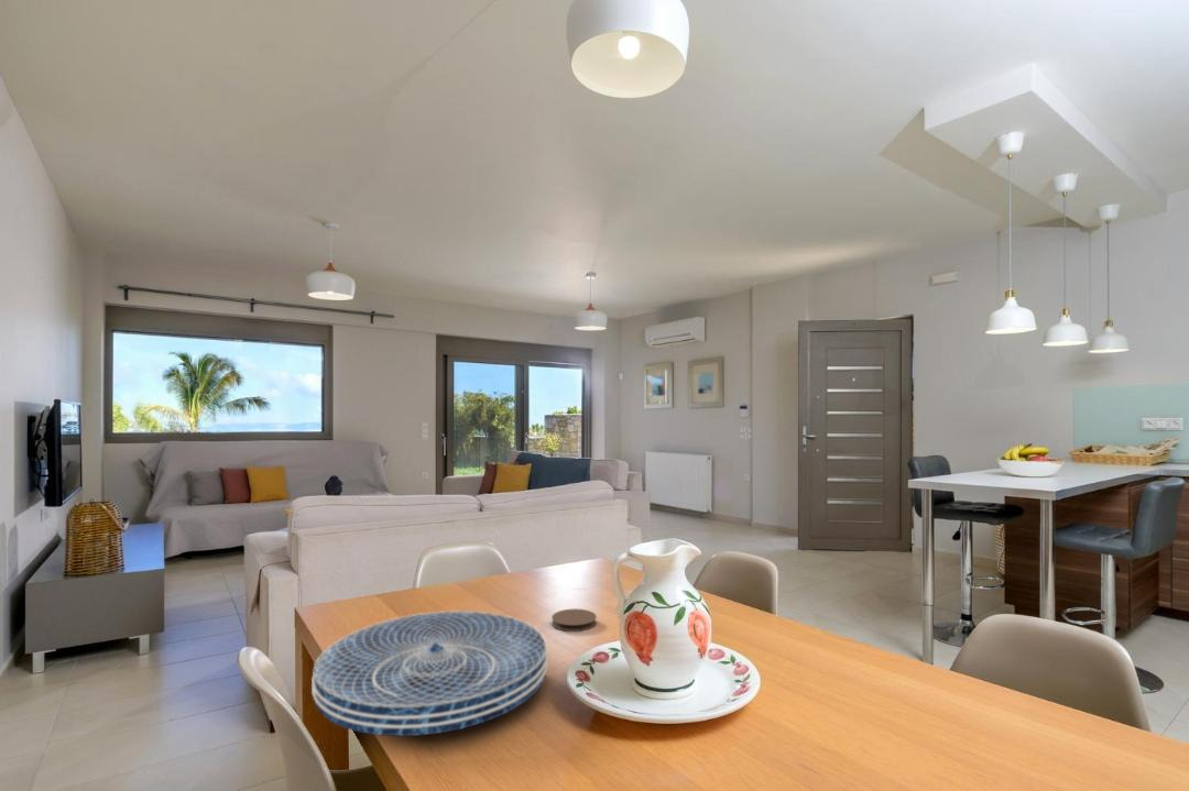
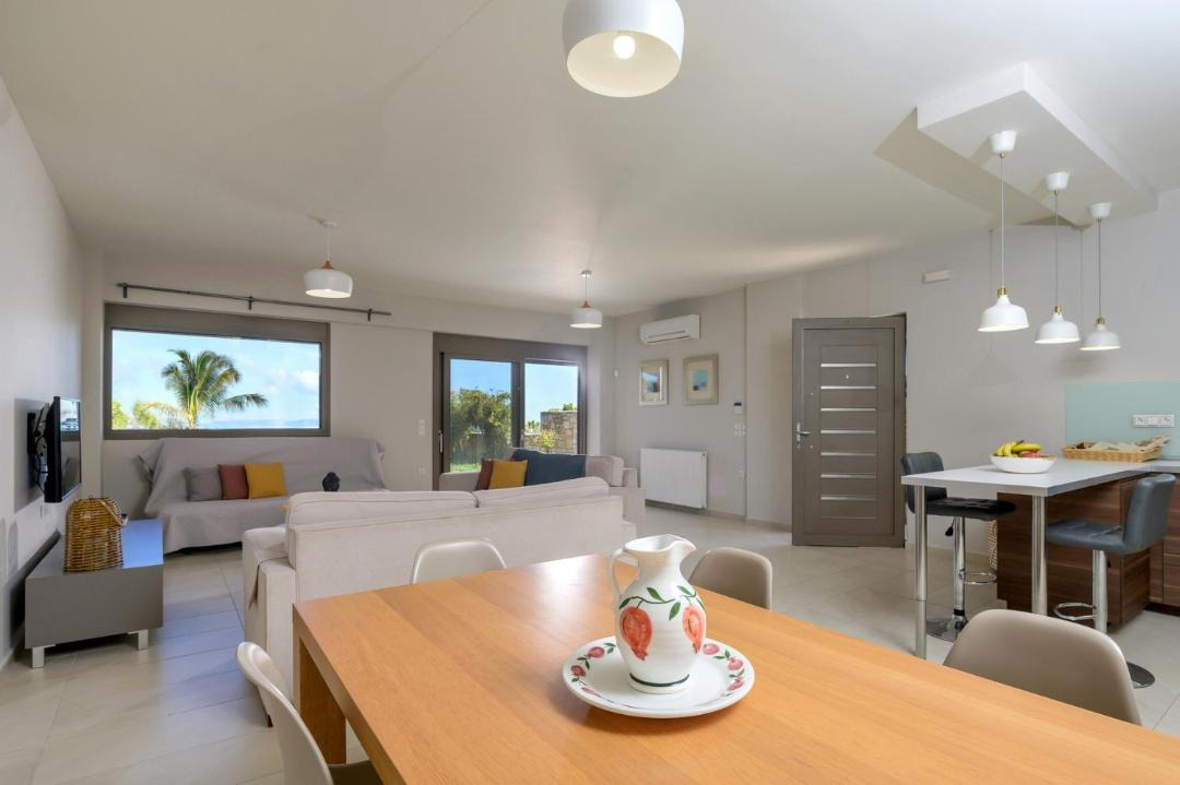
- coaster (574, 619)
- placemat (435, 666)
